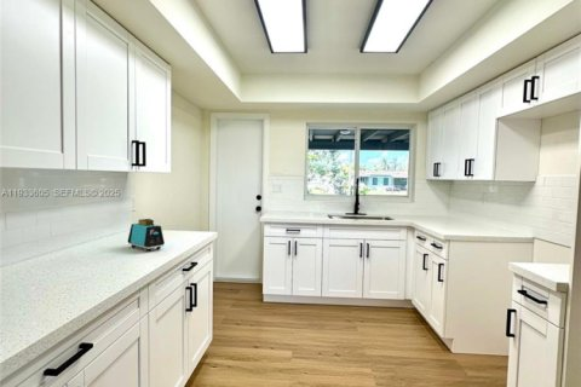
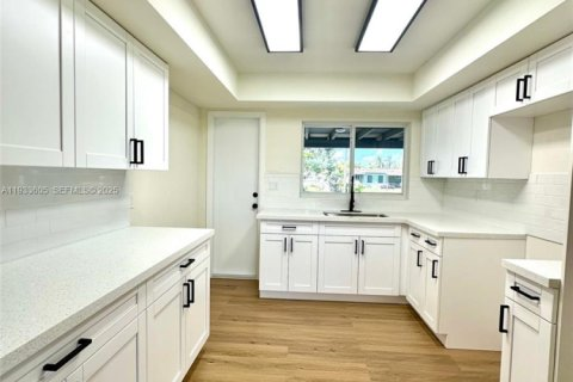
- toaster (145, 233)
